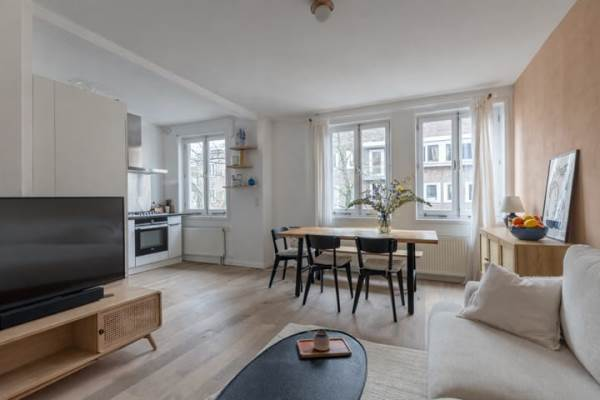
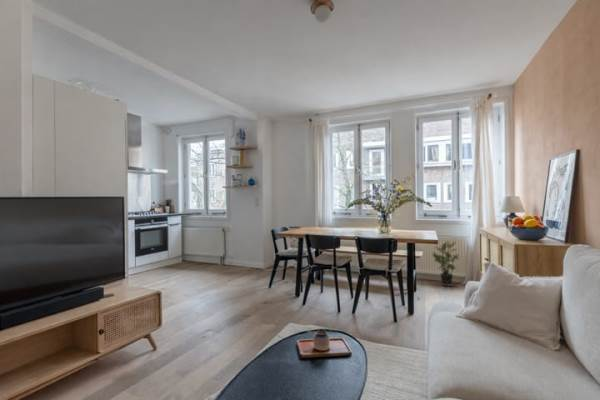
+ potted plant (445, 262)
